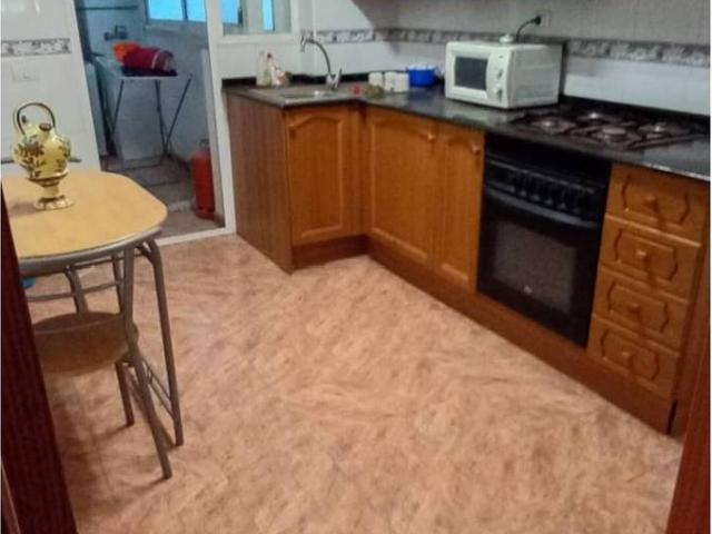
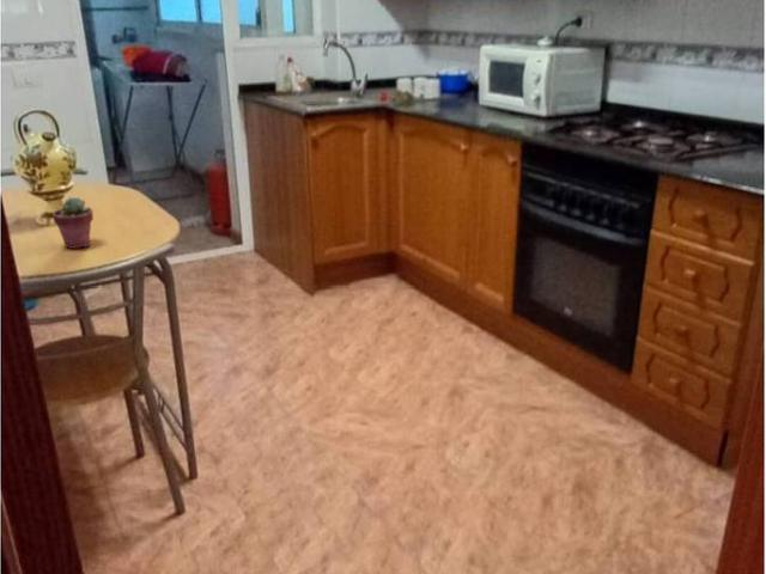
+ potted succulent (74, 221)
